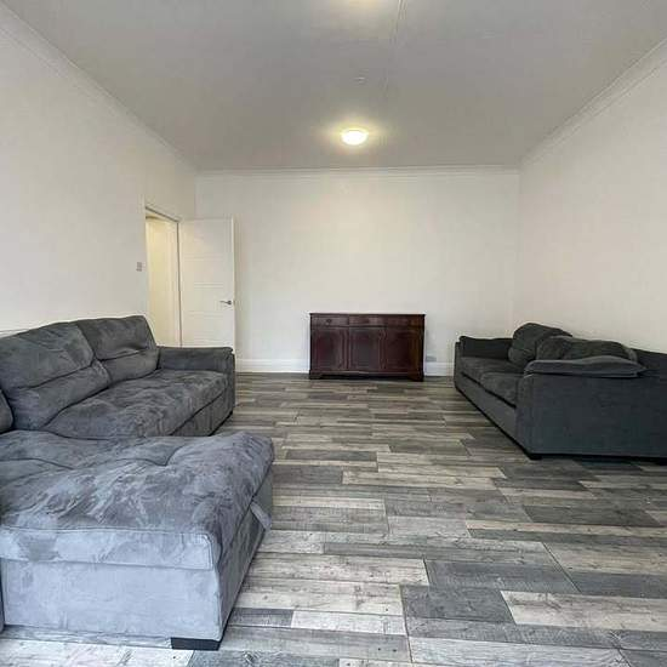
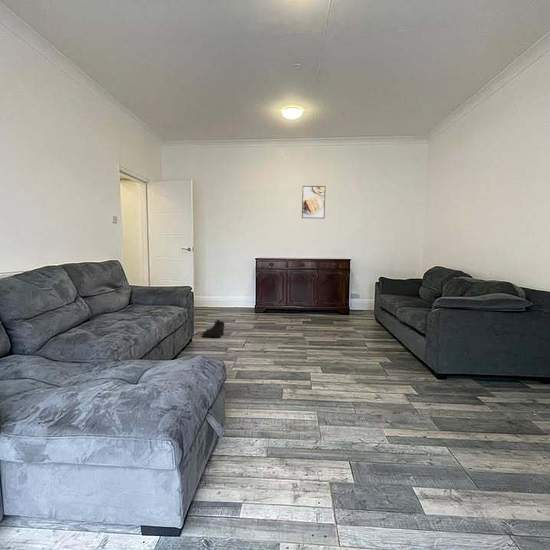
+ boots (213, 328)
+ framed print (313, 202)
